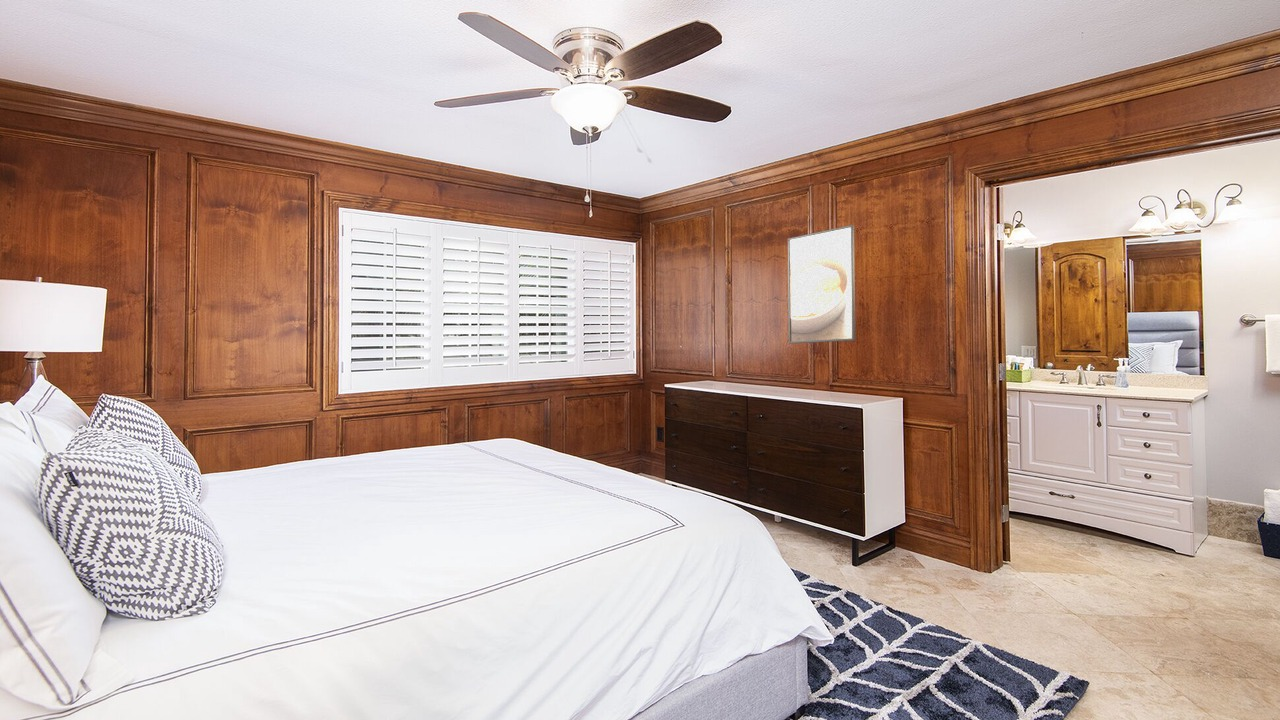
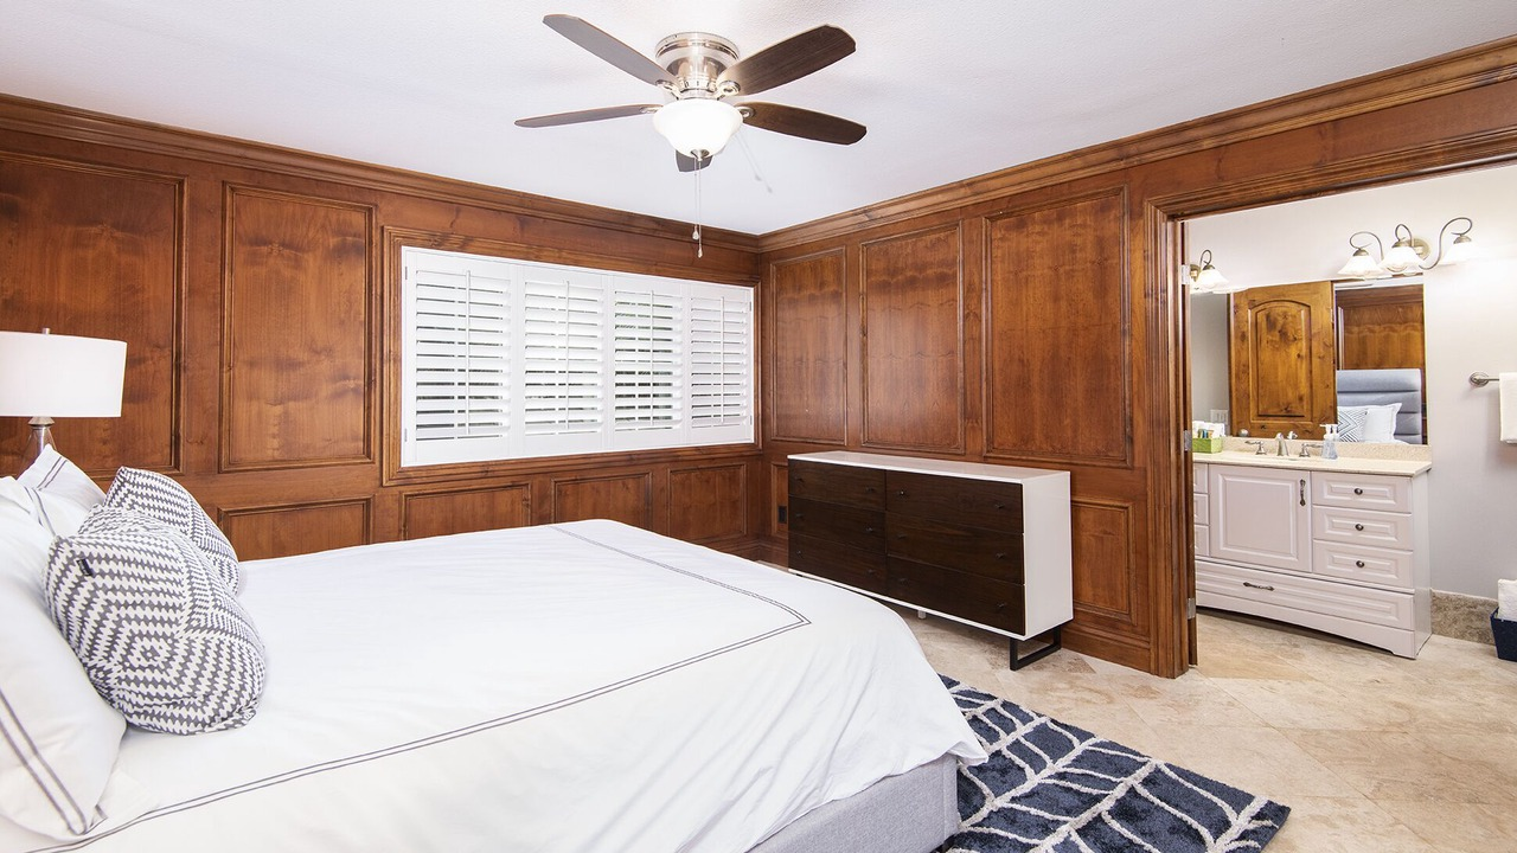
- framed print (819, 287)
